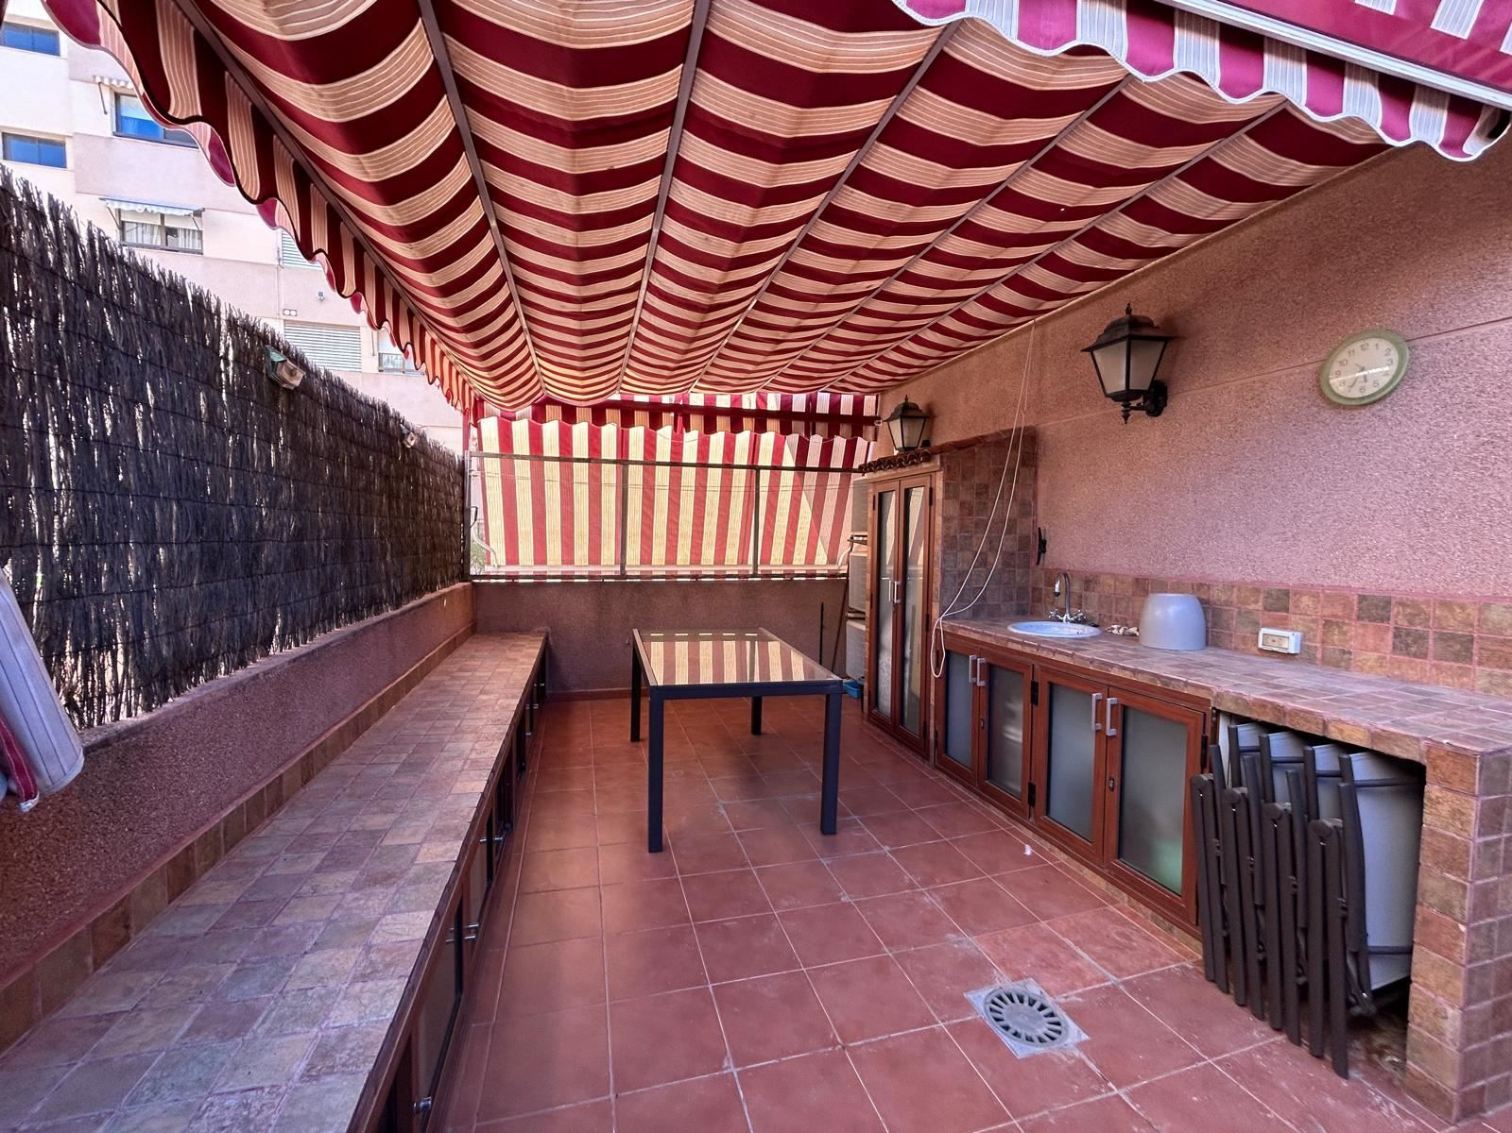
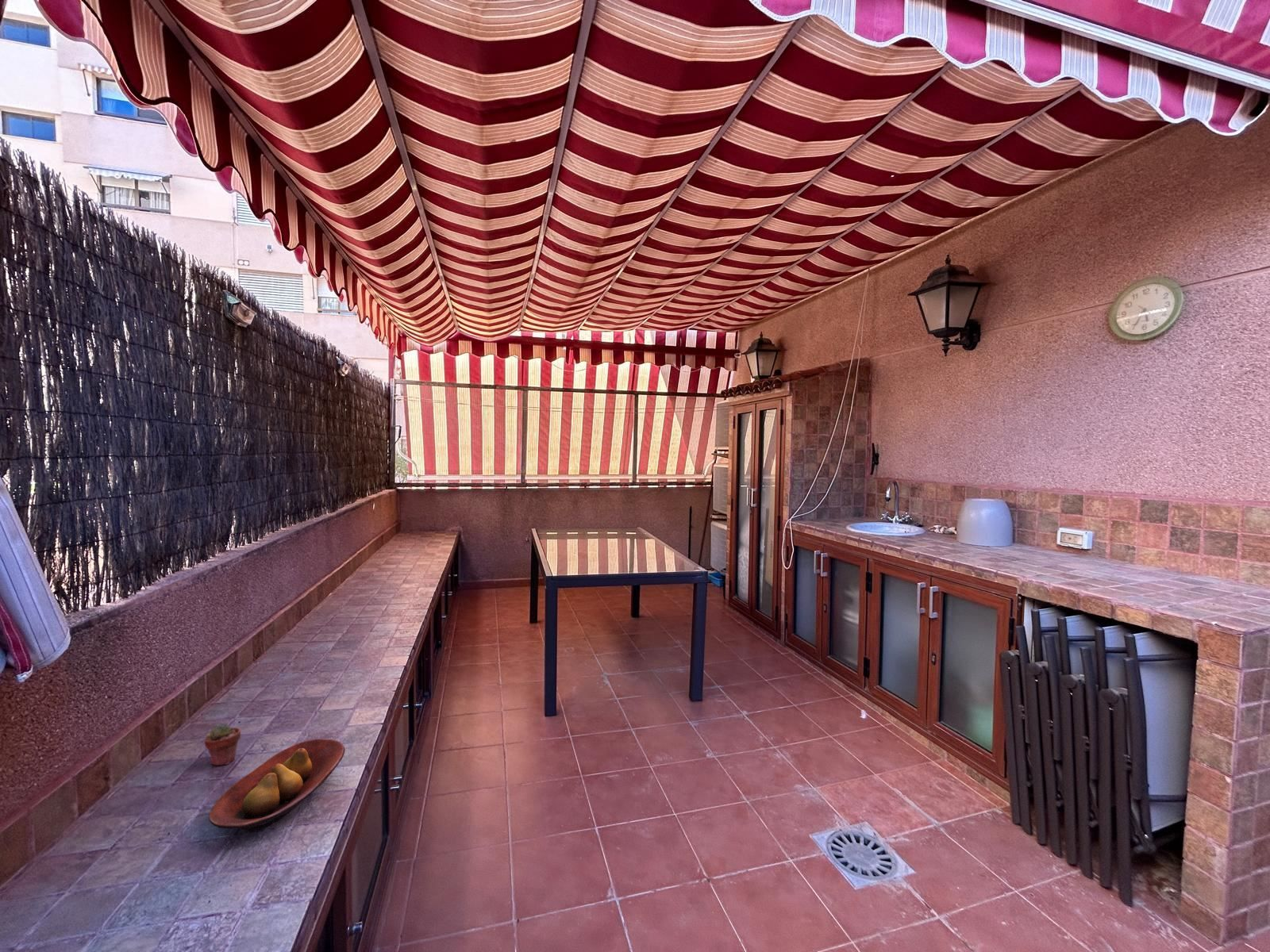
+ potted succulent (222, 742)
+ fruit bowl (283, 778)
